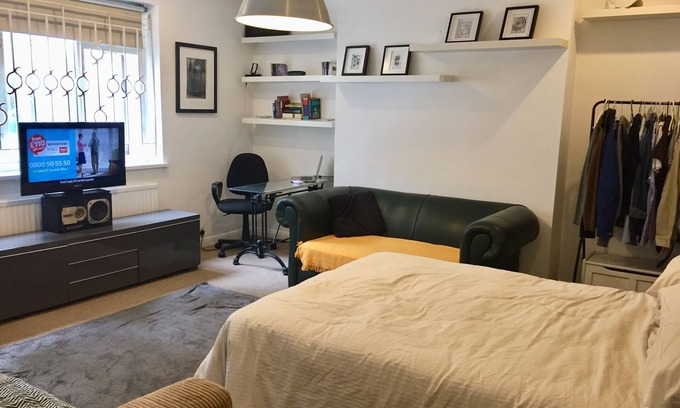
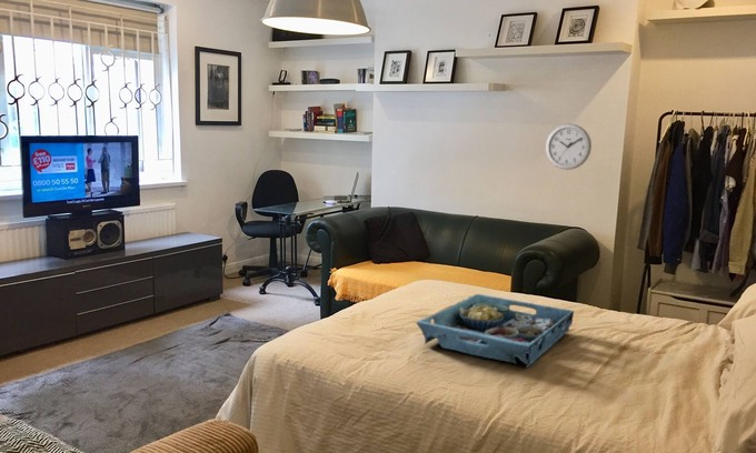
+ serving tray (498, 324)
+ wall clock (567, 147)
